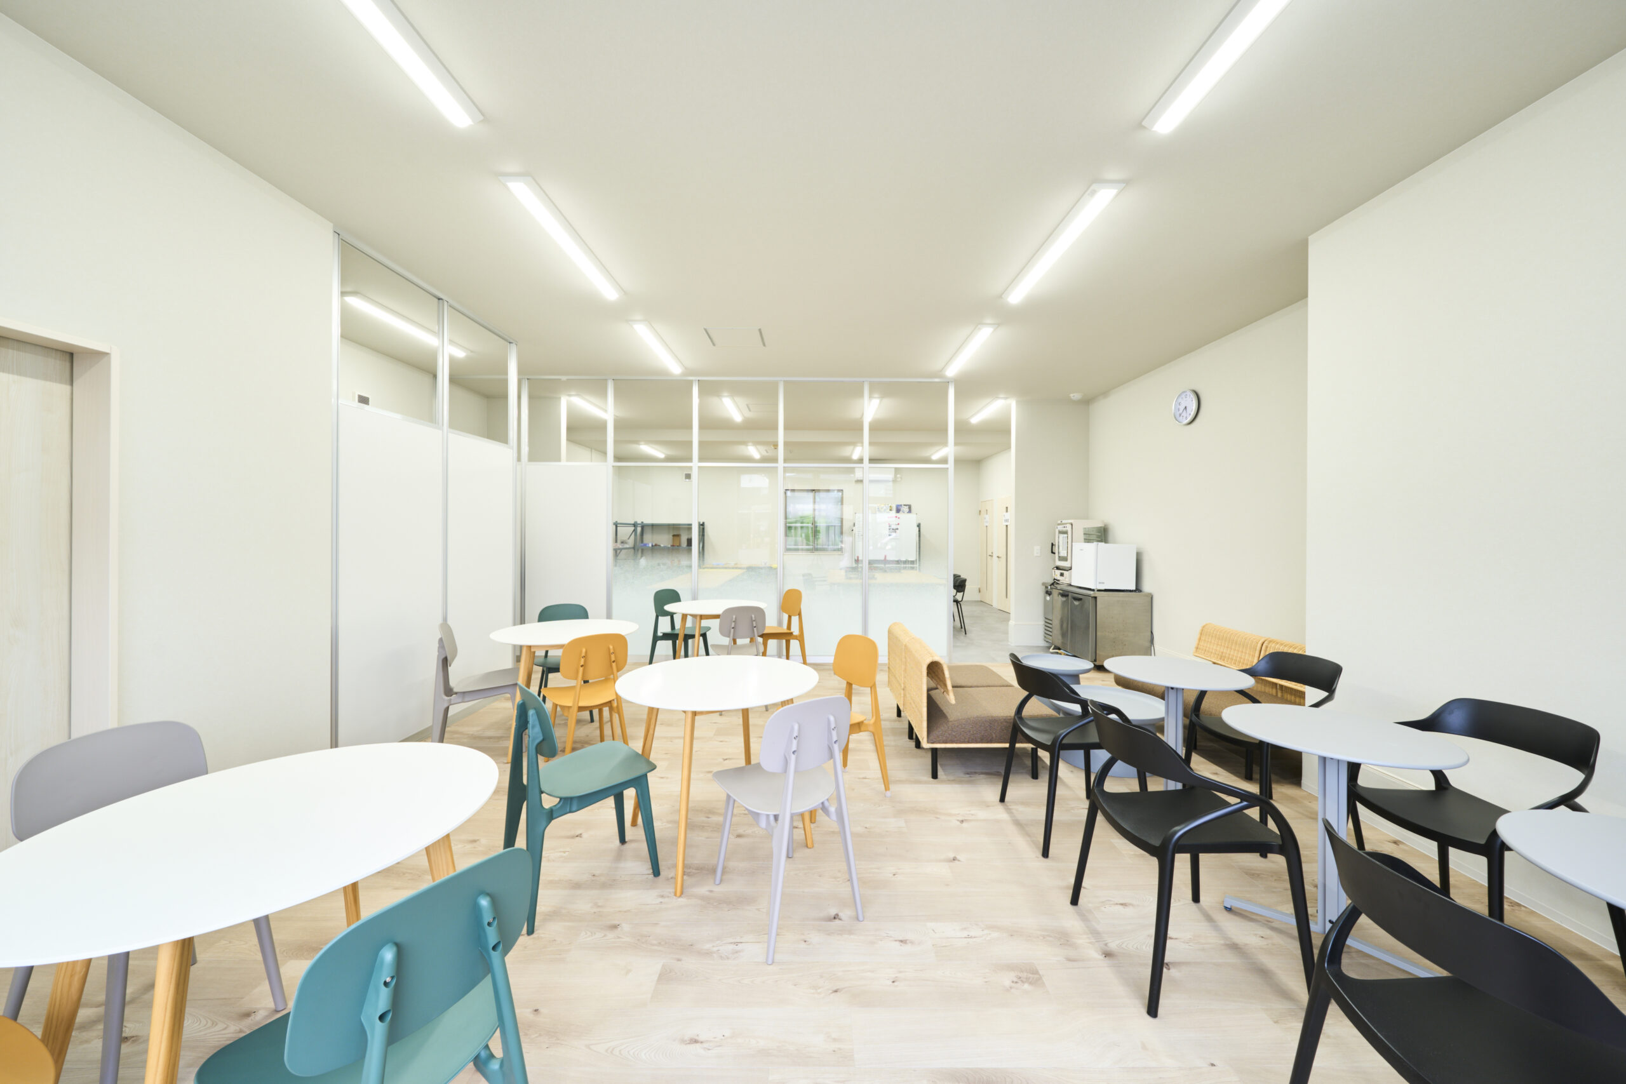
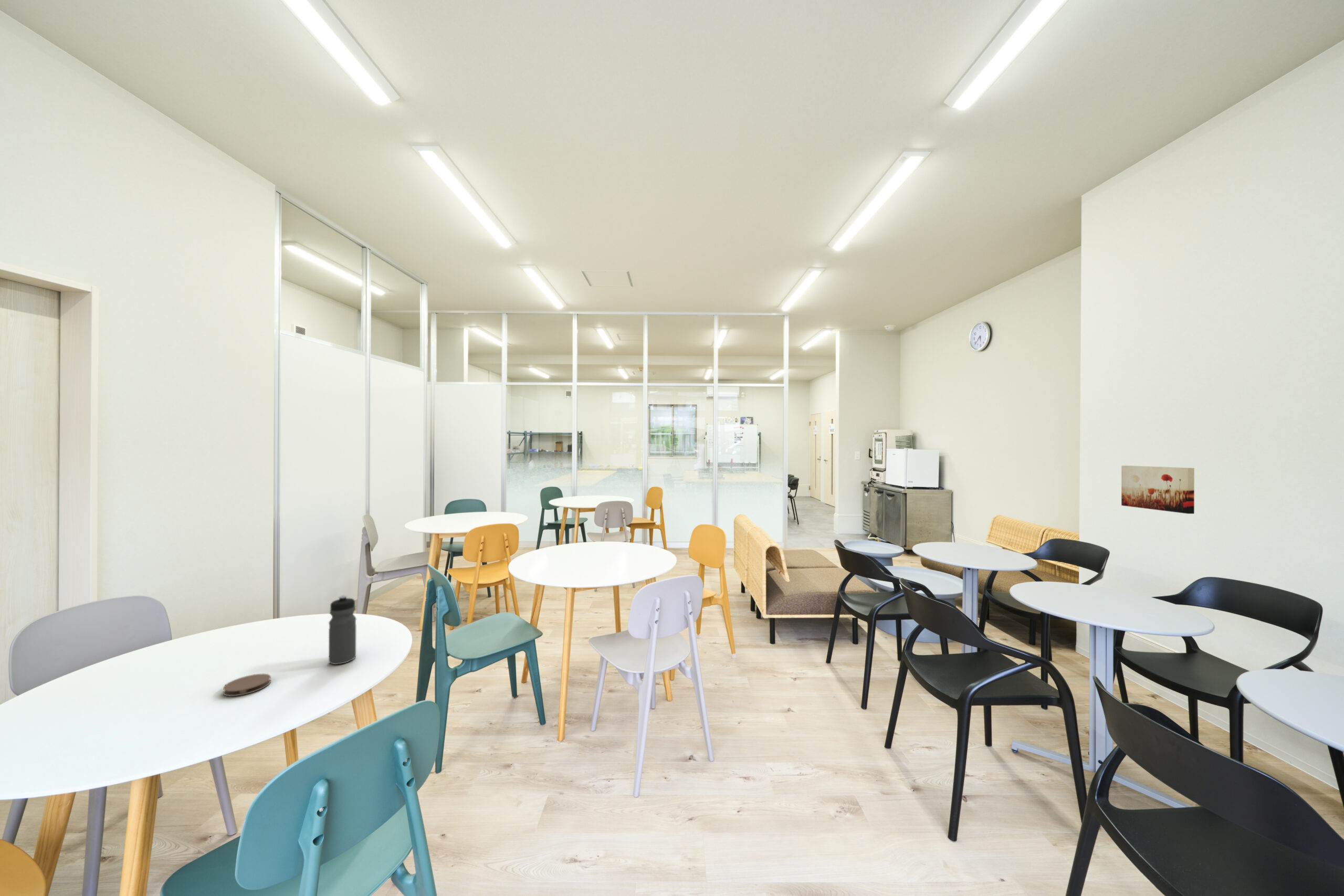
+ water bottle (342, 628)
+ wall art (1155, 488)
+ coaster (247, 684)
